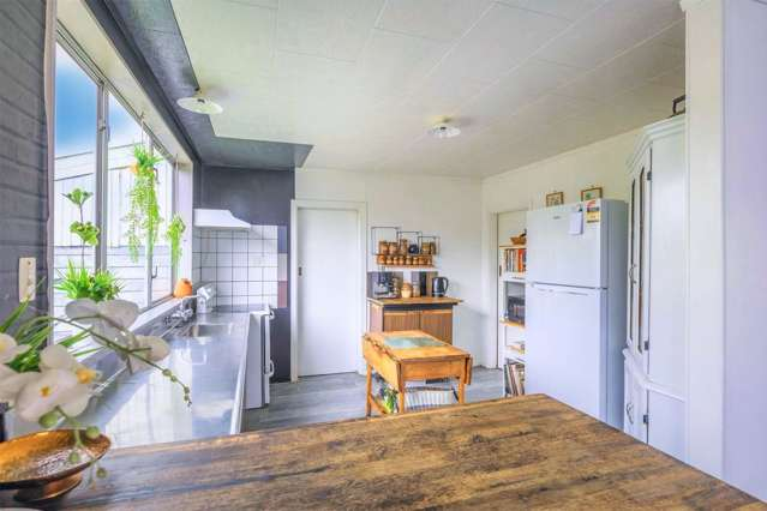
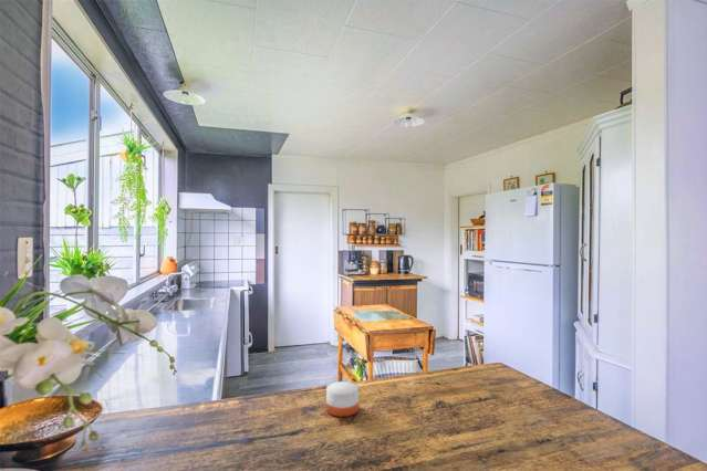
+ candle (342, 386)
